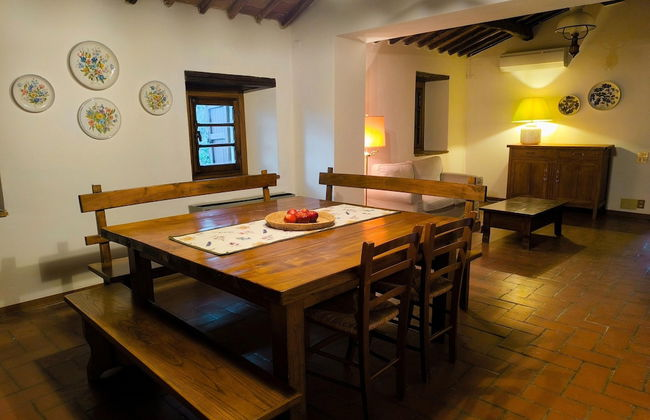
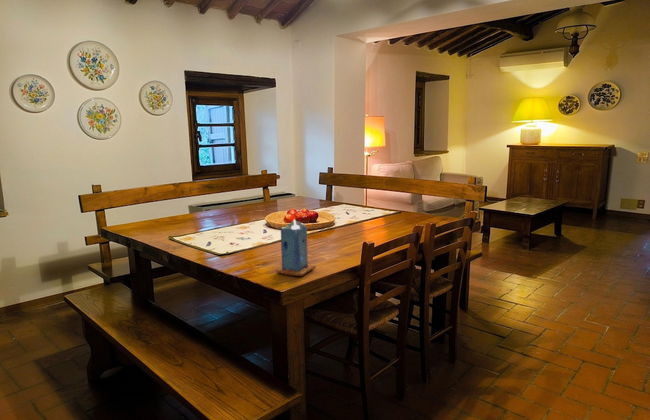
+ candle (295, 244)
